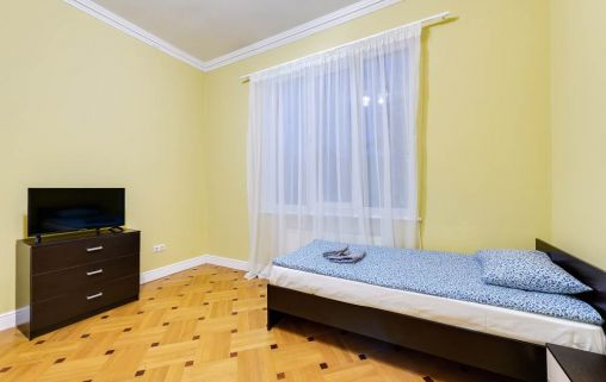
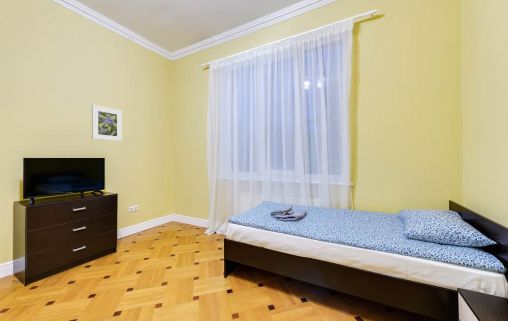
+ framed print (107, 124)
